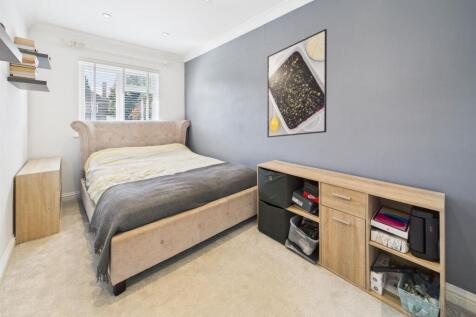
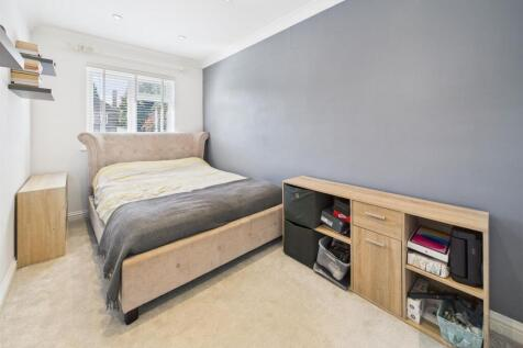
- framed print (293, 89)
